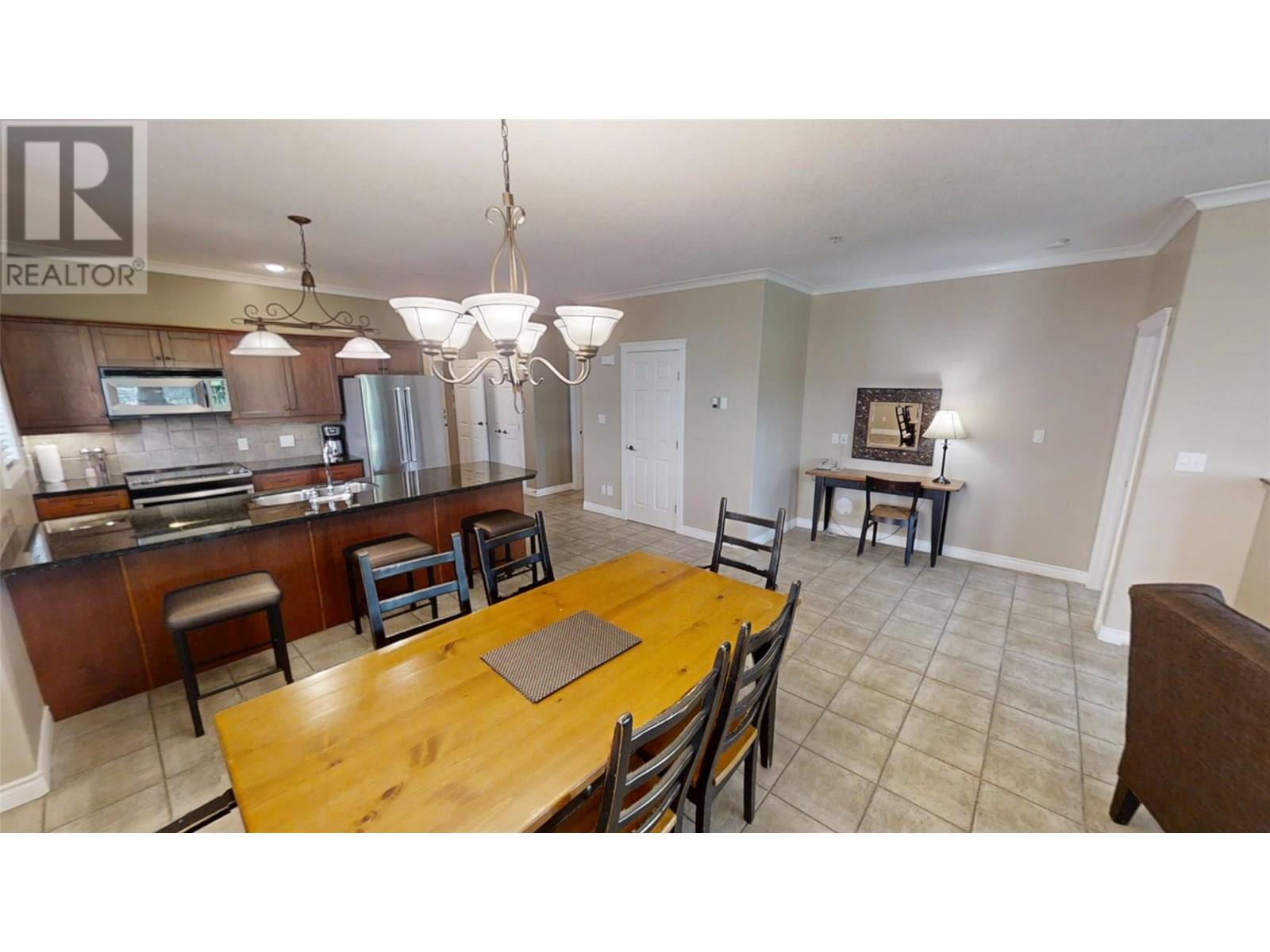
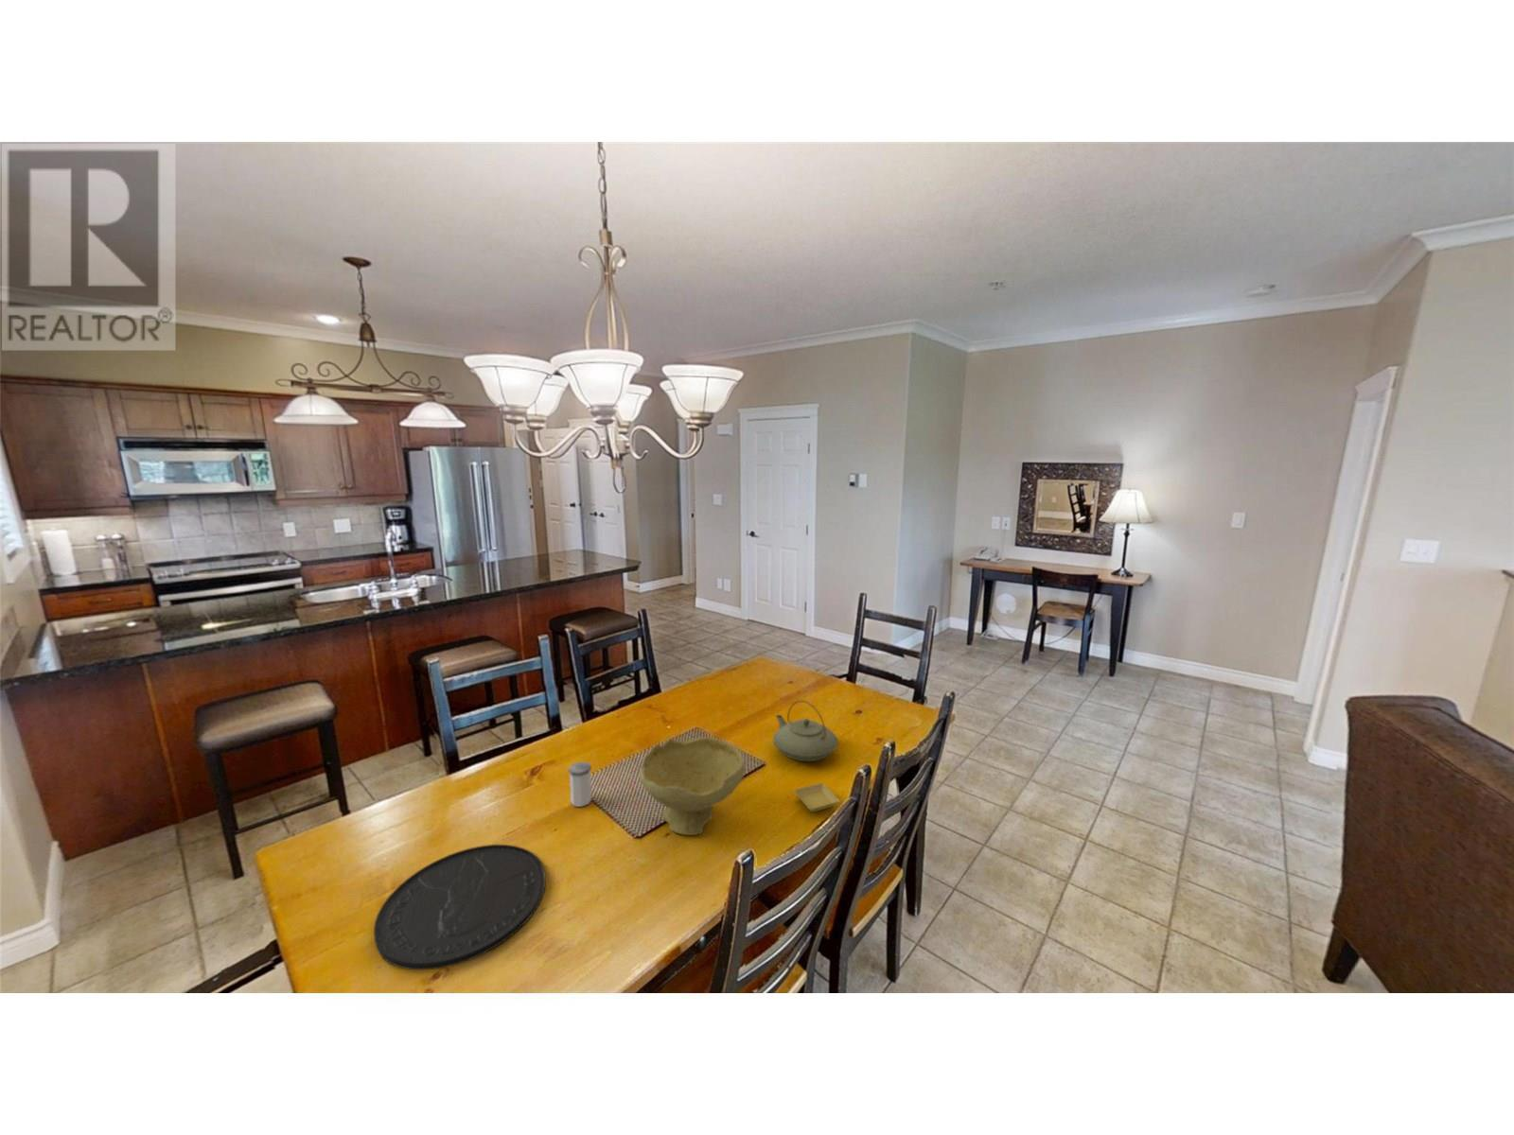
+ teapot (802, 725)
+ bowl (691, 787)
+ plate (466, 899)
+ salt shaker (581, 784)
+ saucer (815, 799)
